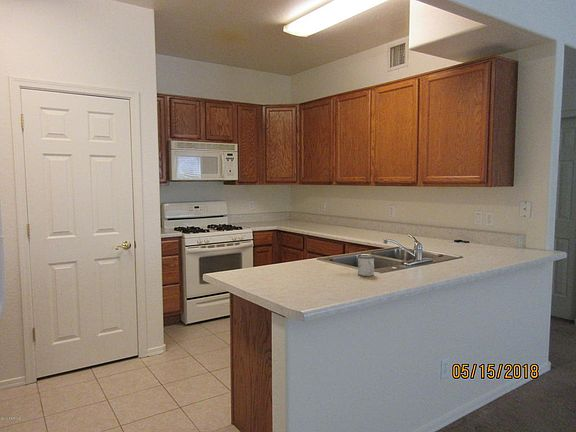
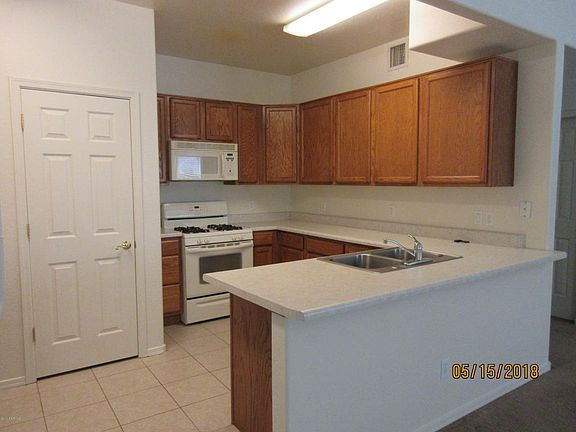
- mug (367, 266)
